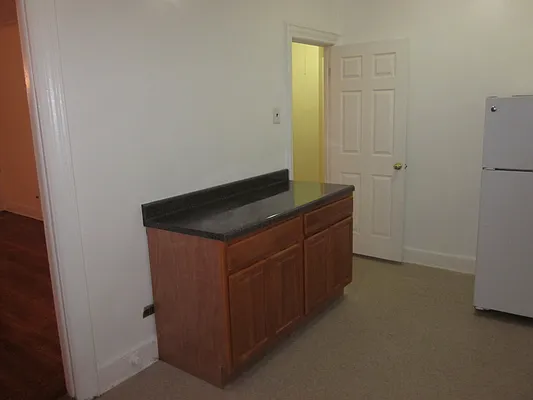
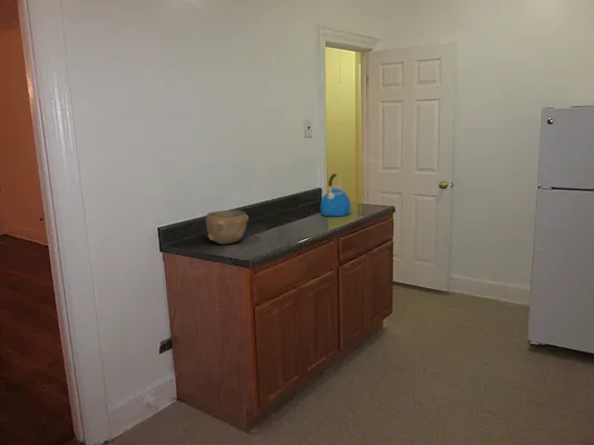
+ bowl (225, 227)
+ kettle (337, 194)
